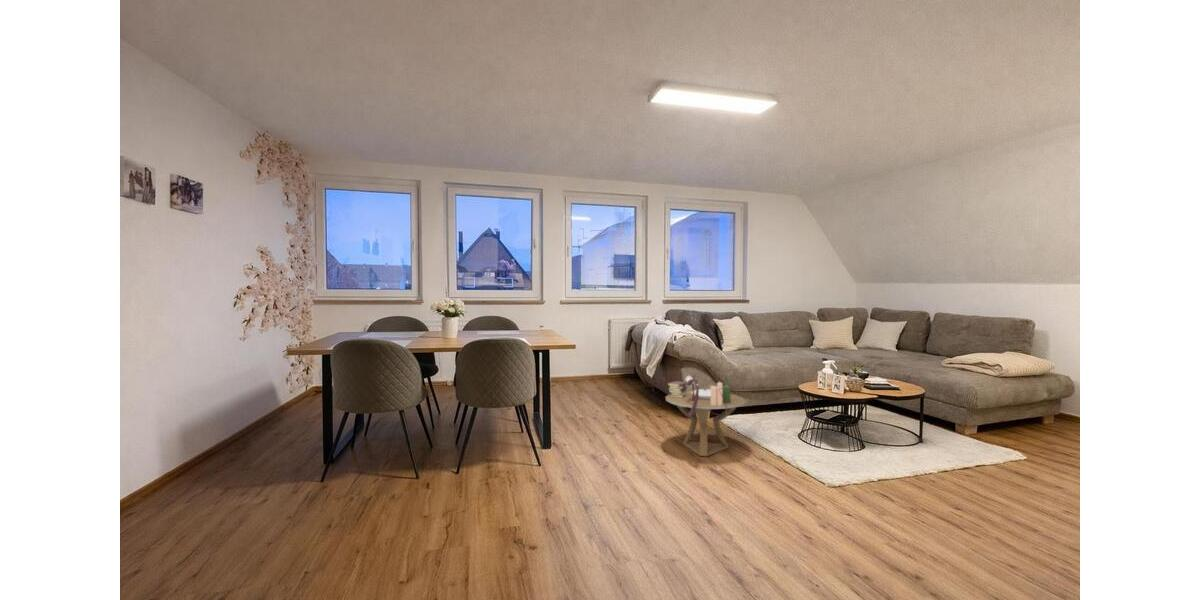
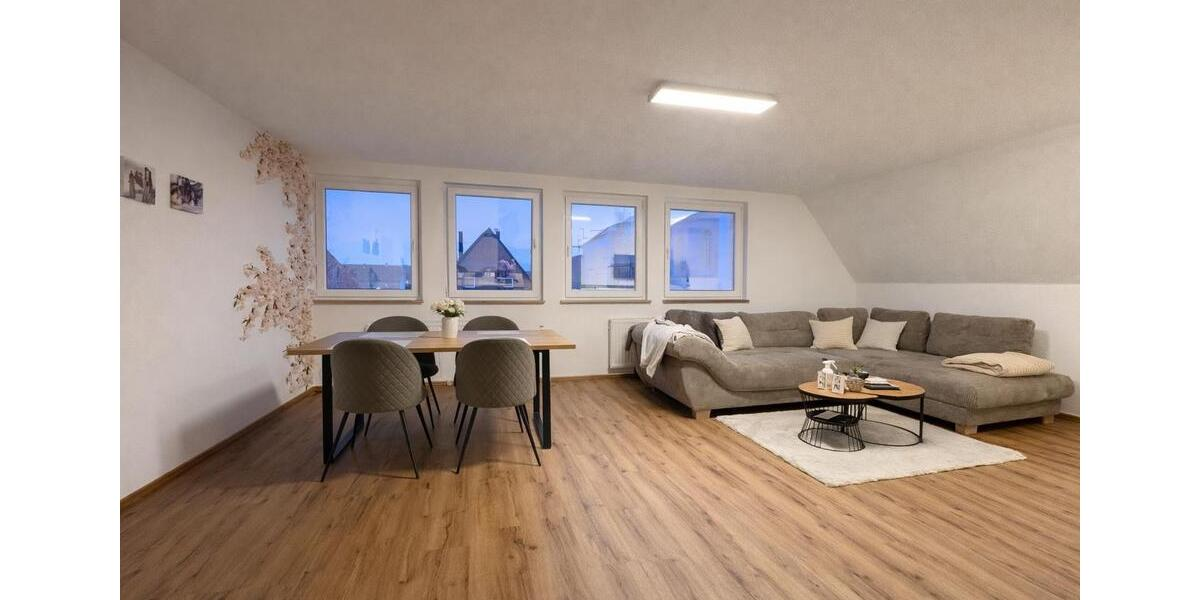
- side table (704, 411)
